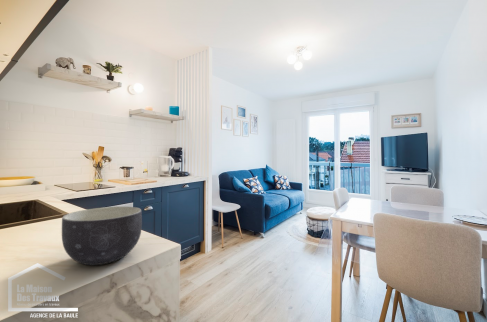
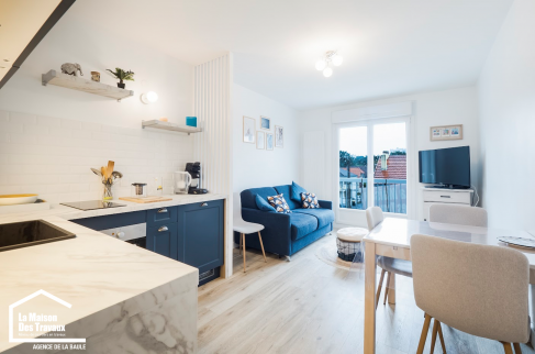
- bowl (104, 234)
